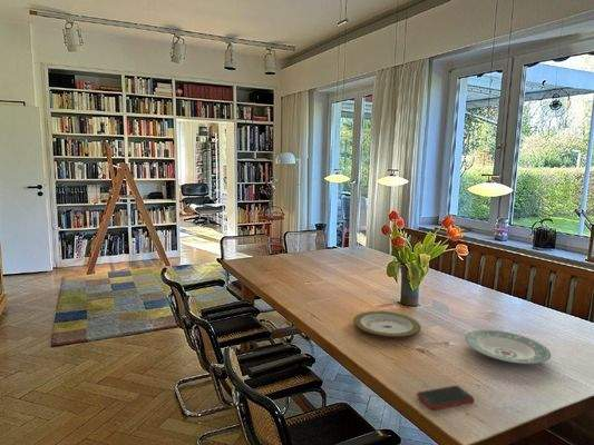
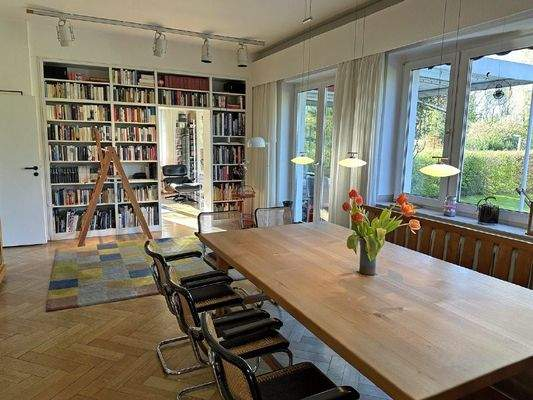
- cell phone (445, 397)
- plate (505, 349)
- plate (386, 325)
